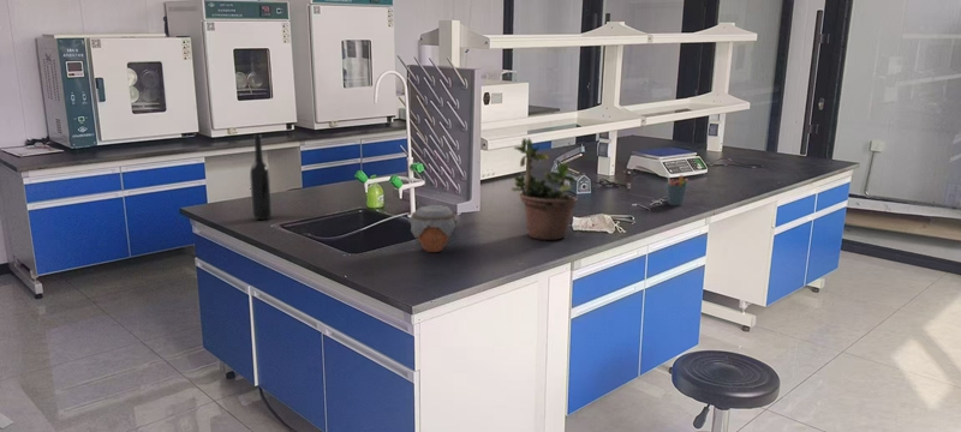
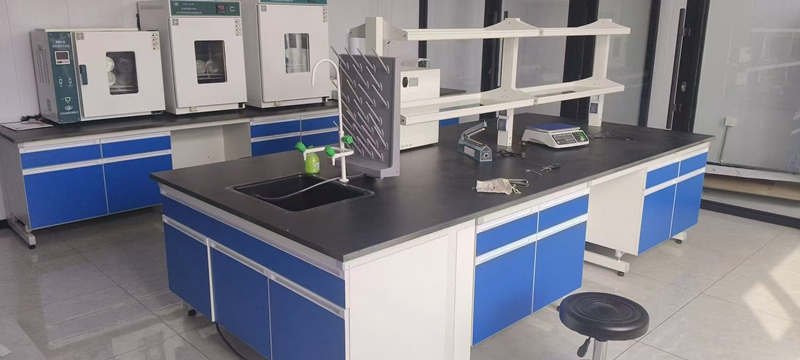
- potted plant (547, 185)
- pen holder (676, 188)
- jar (432, 228)
- bottle (259, 176)
